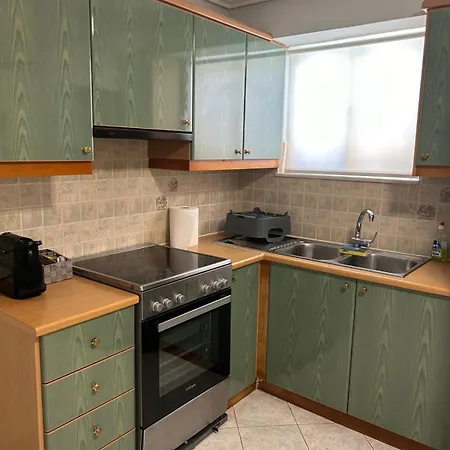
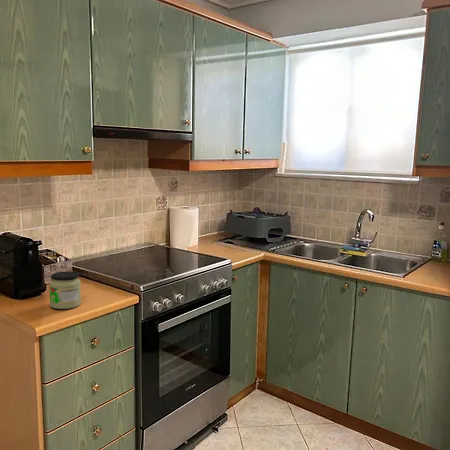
+ jar (65, 289)
